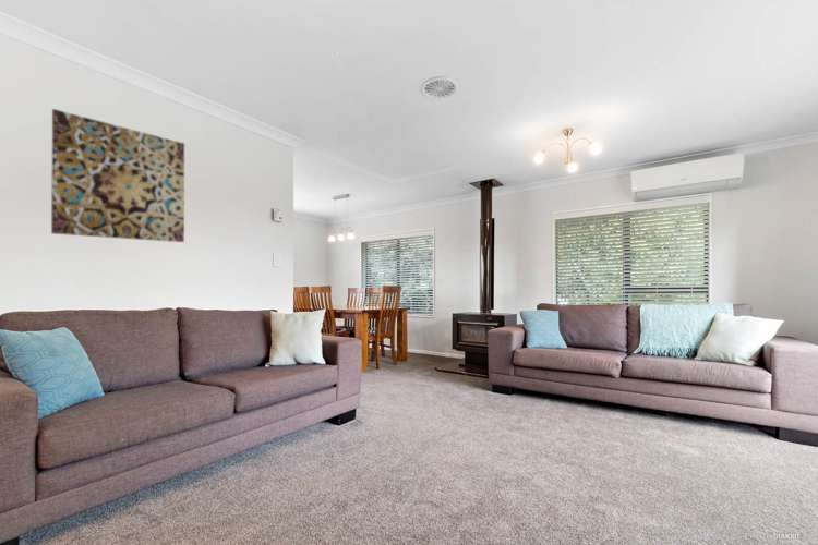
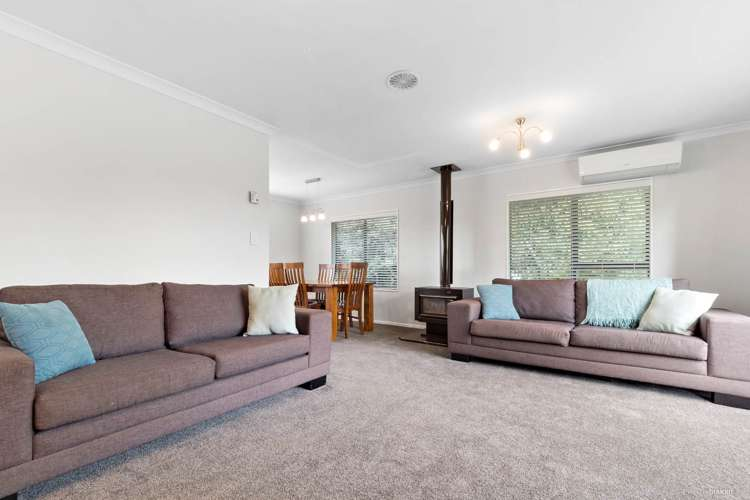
- wall art (125, 183)
